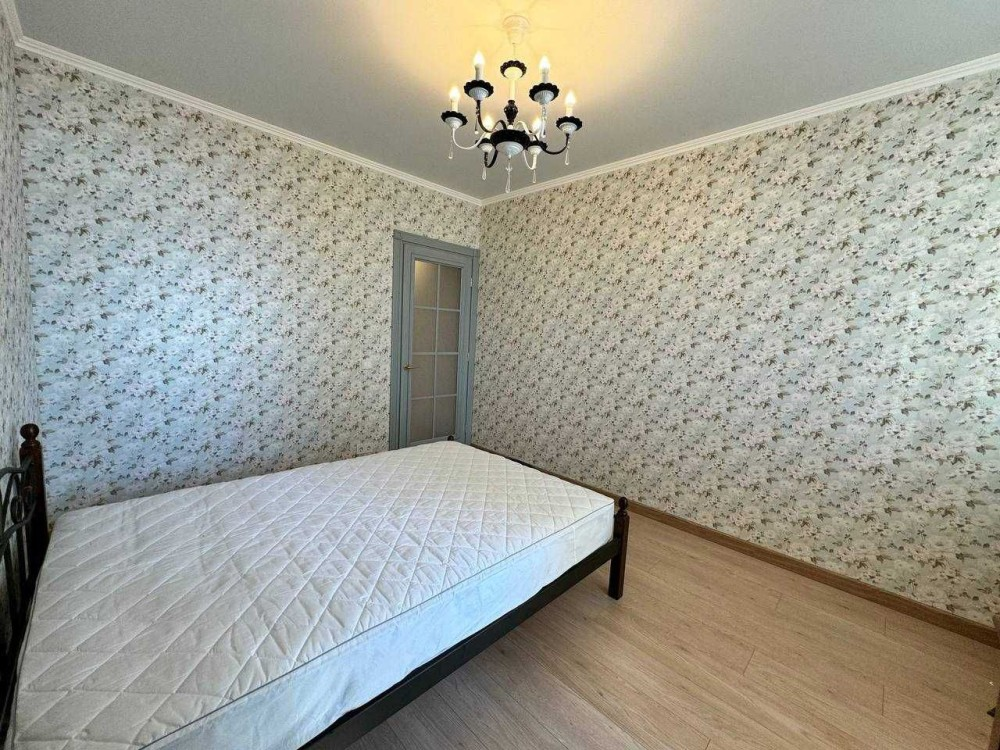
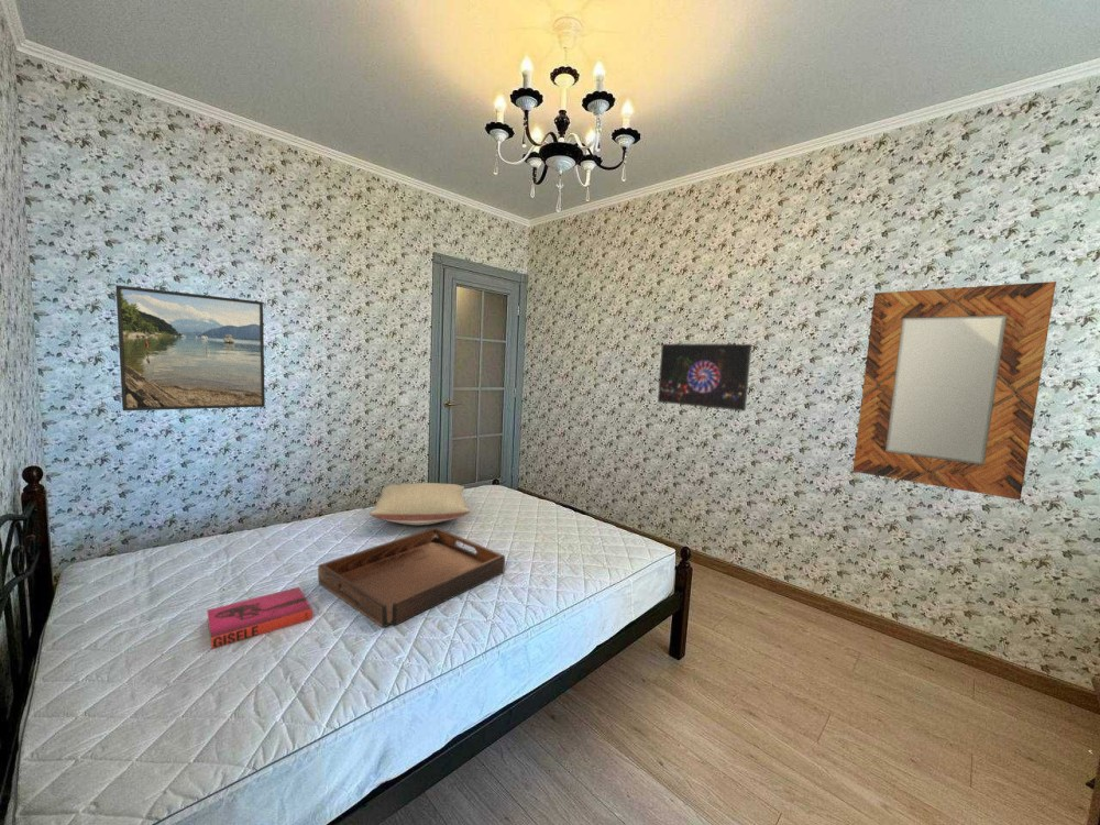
+ pillow (422, 499)
+ hardback book (260, 615)
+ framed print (701, 375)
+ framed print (197, 352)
+ serving tray (415, 568)
+ home mirror (942, 388)
